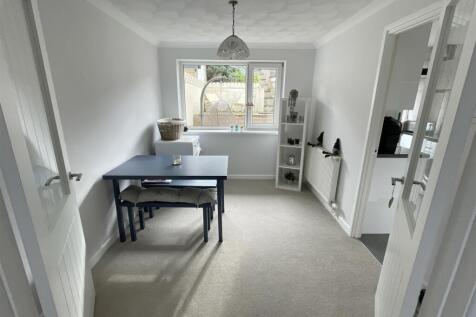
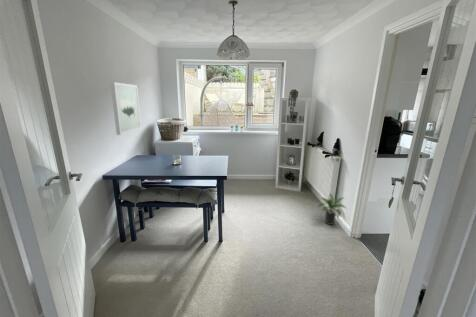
+ wall art (127, 108)
+ potted plant (330, 209)
